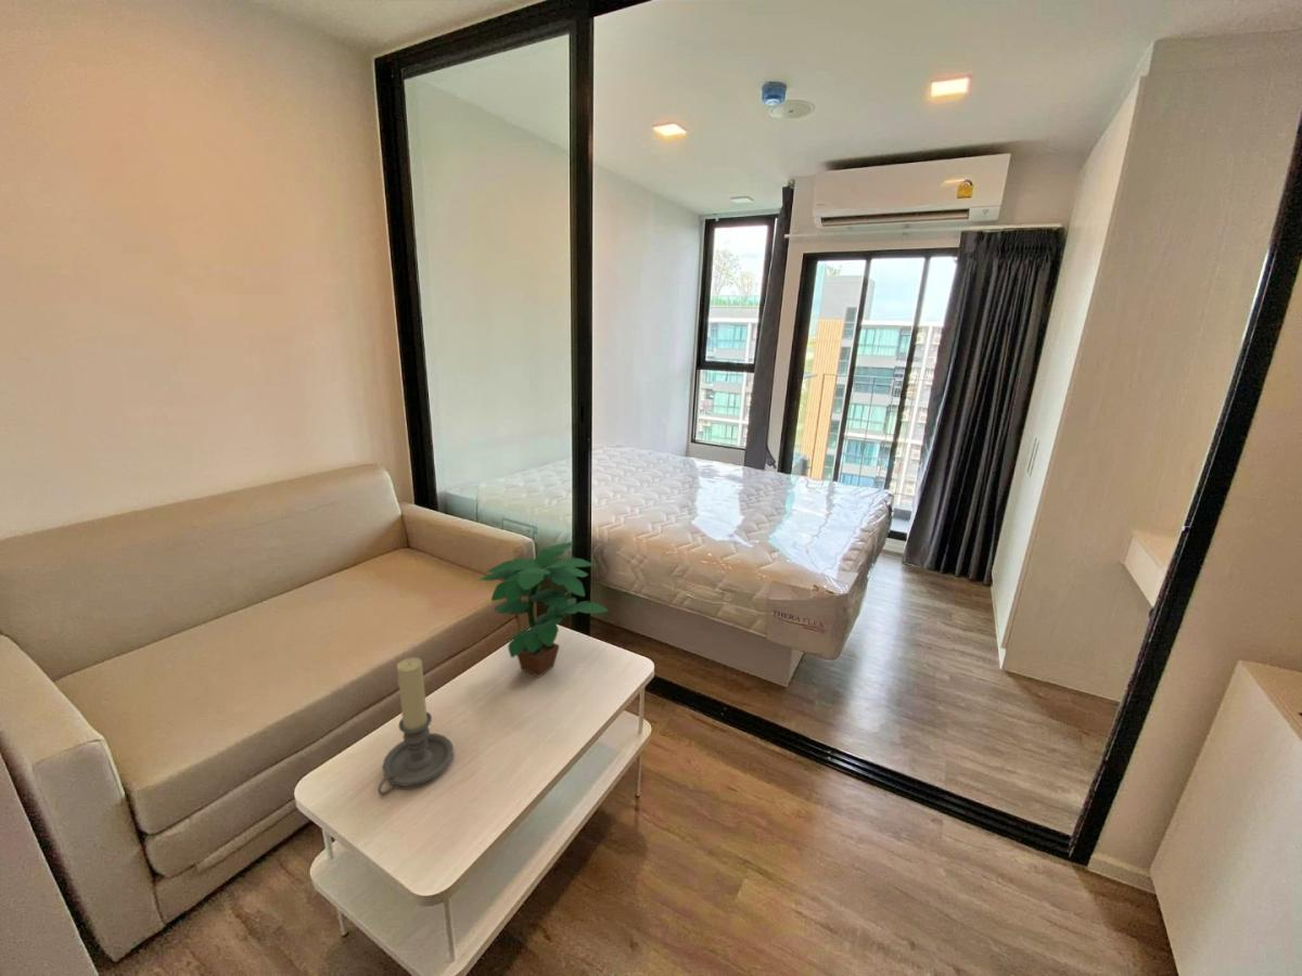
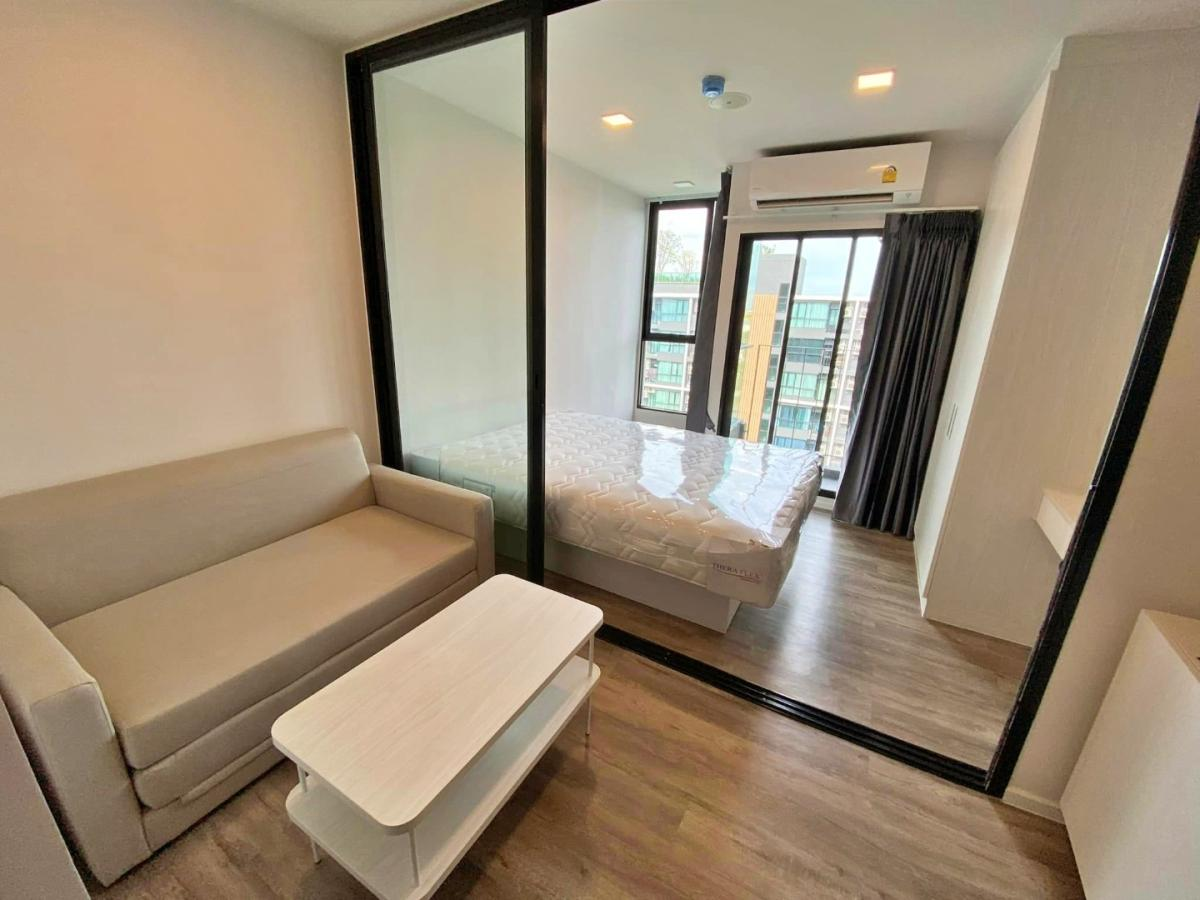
- candle holder (408, 719)
- potted plant (542, 616)
